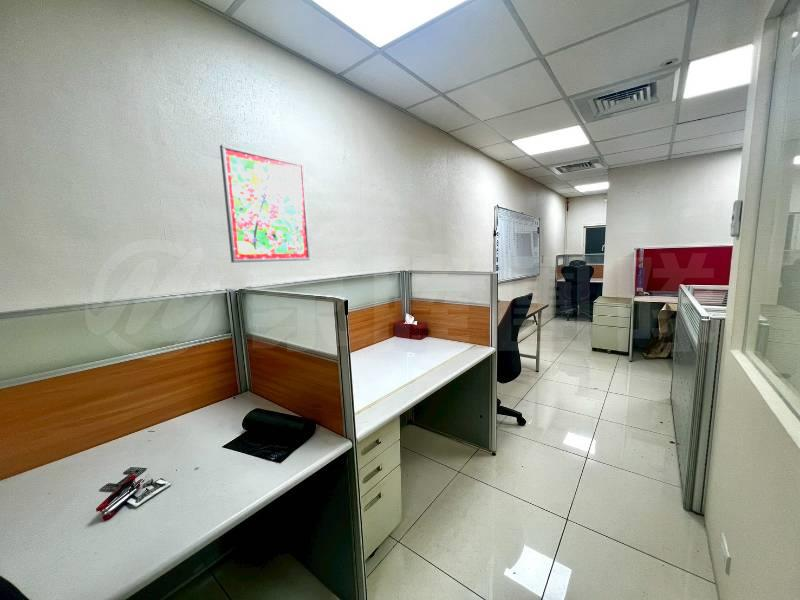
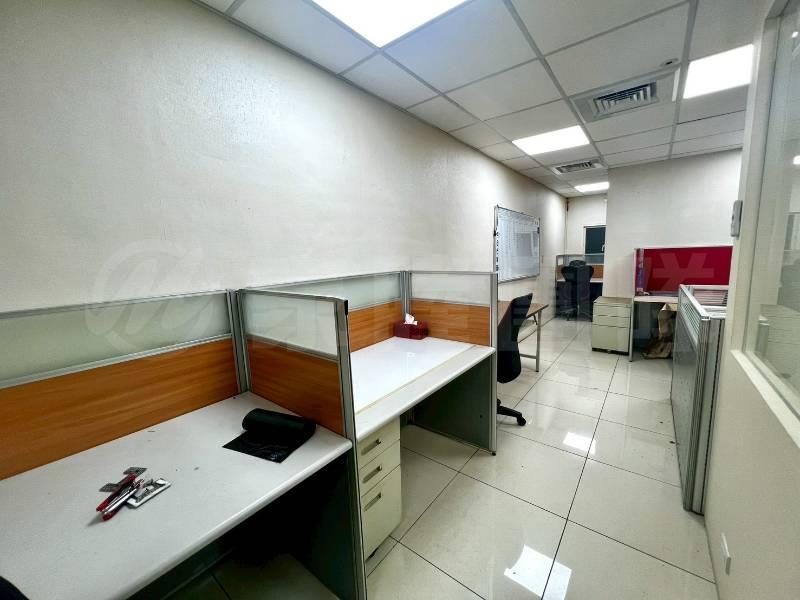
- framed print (270, 209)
